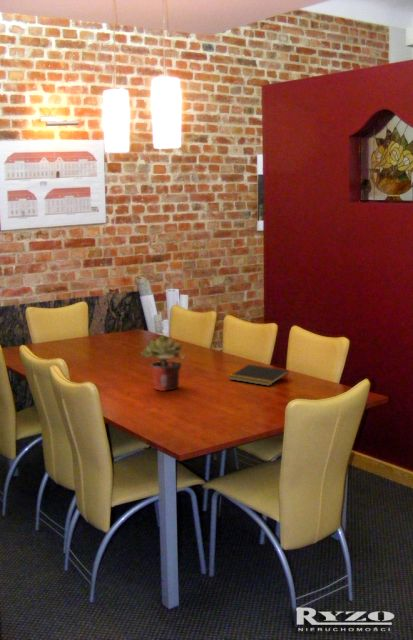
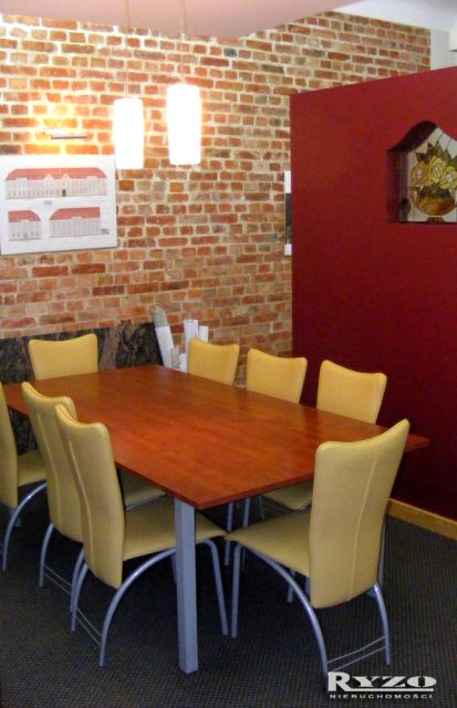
- potted plant (163, 362)
- notepad (258, 374)
